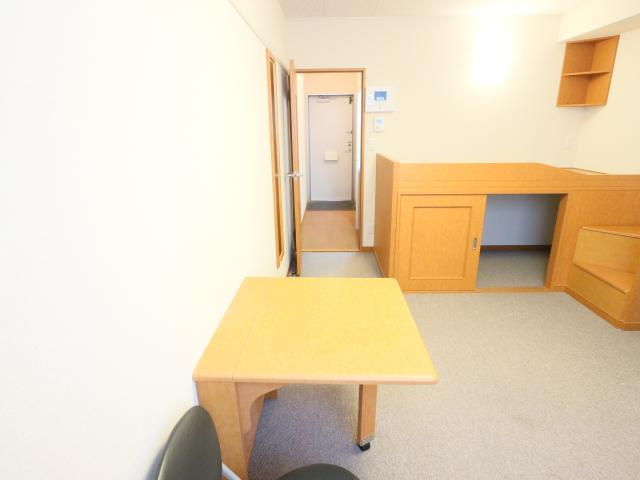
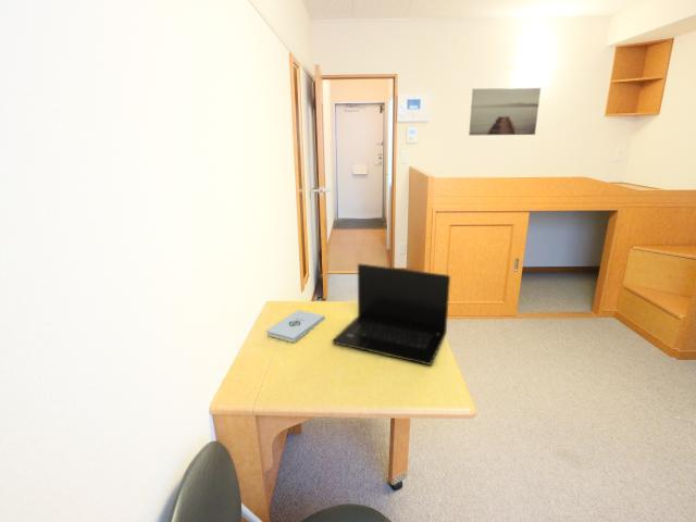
+ wall art (504, 112)
+ notepad (296, 324)
+ laptop (390, 309)
